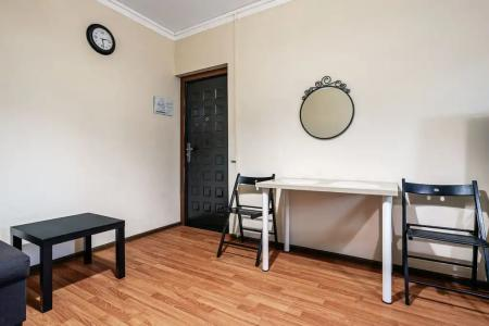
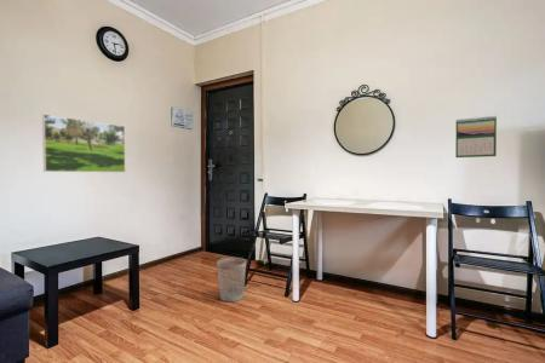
+ wastebasket (231, 280)
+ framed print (87, 146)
+ calendar (475, 137)
